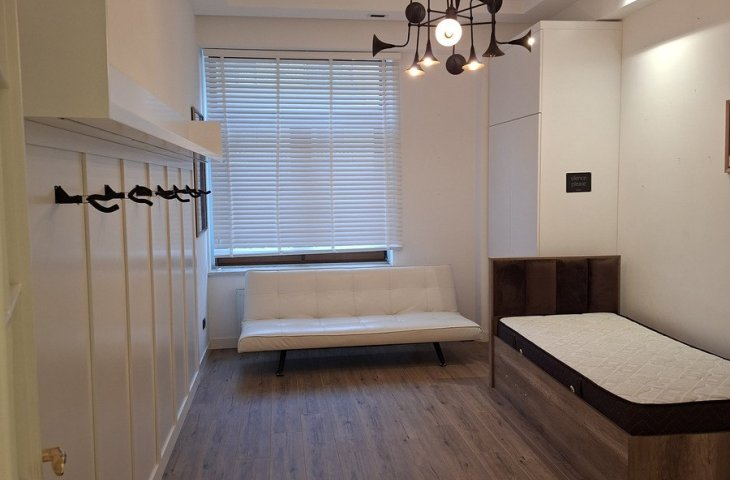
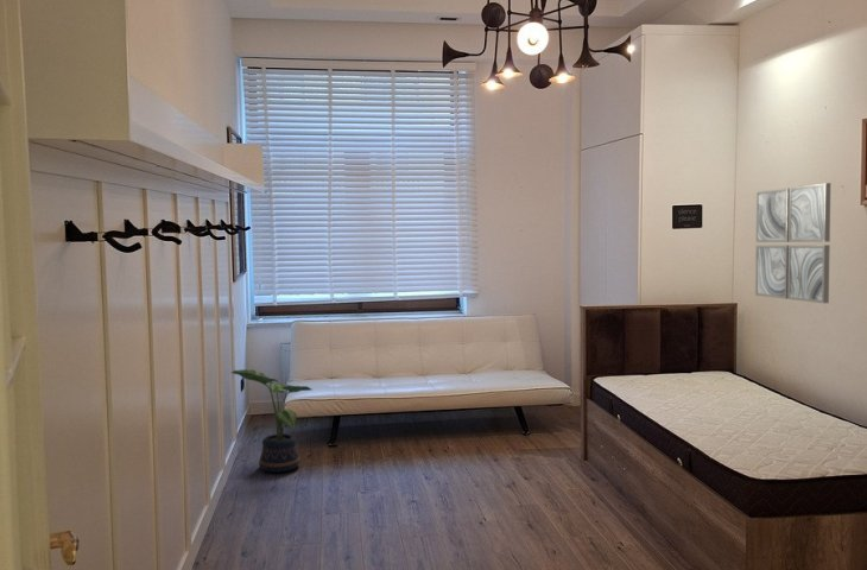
+ potted plant (276, 414)
+ wall art (790, 245)
